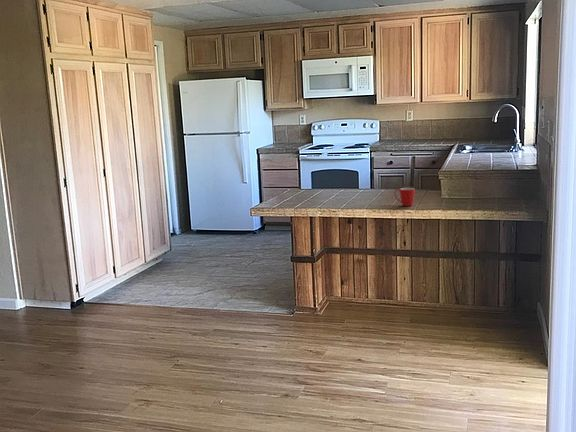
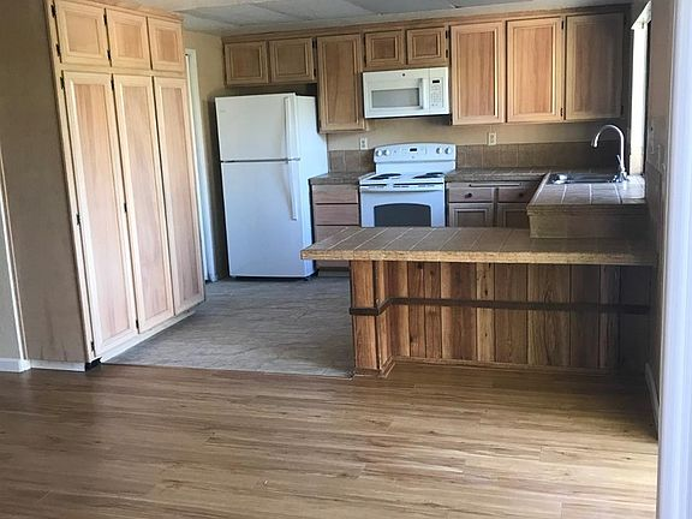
- mug (404, 197)
